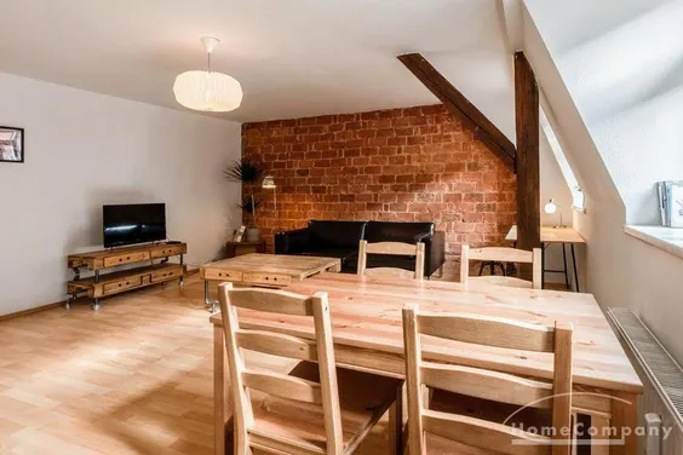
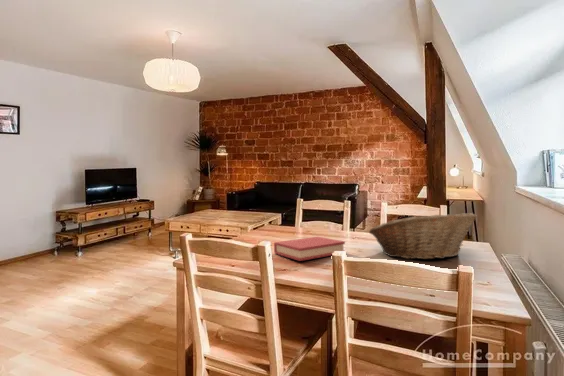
+ hardback book (309, 247)
+ fruit basket (422, 232)
